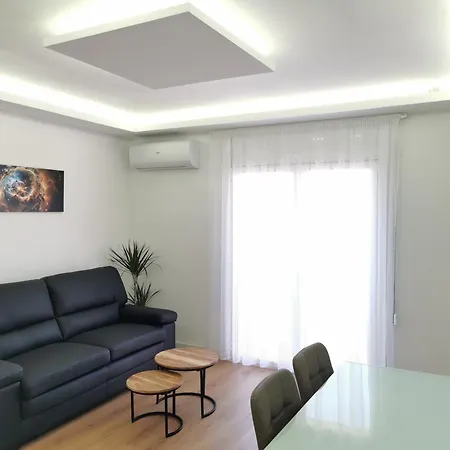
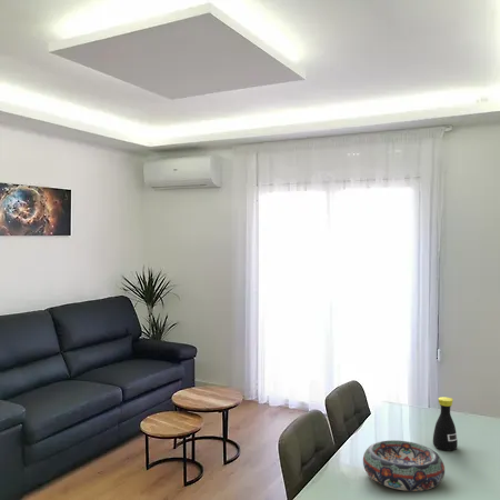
+ bottle (444, 422)
+ decorative bowl (402, 464)
